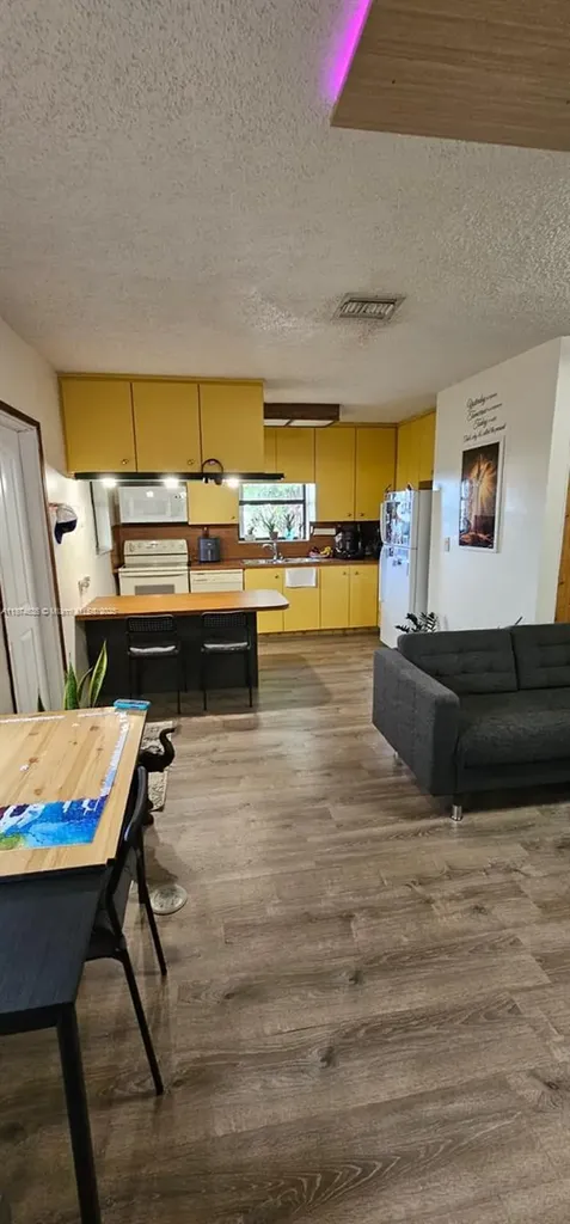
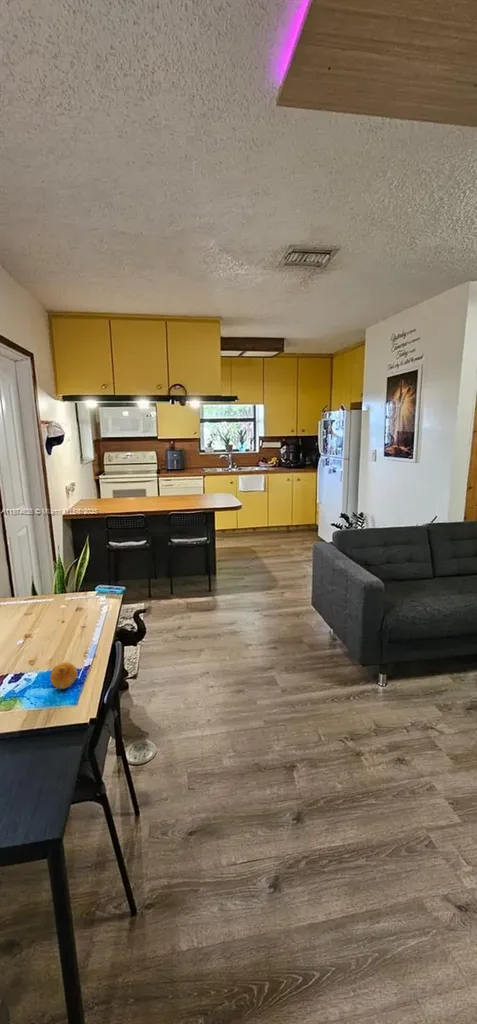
+ fruit (63, 675)
